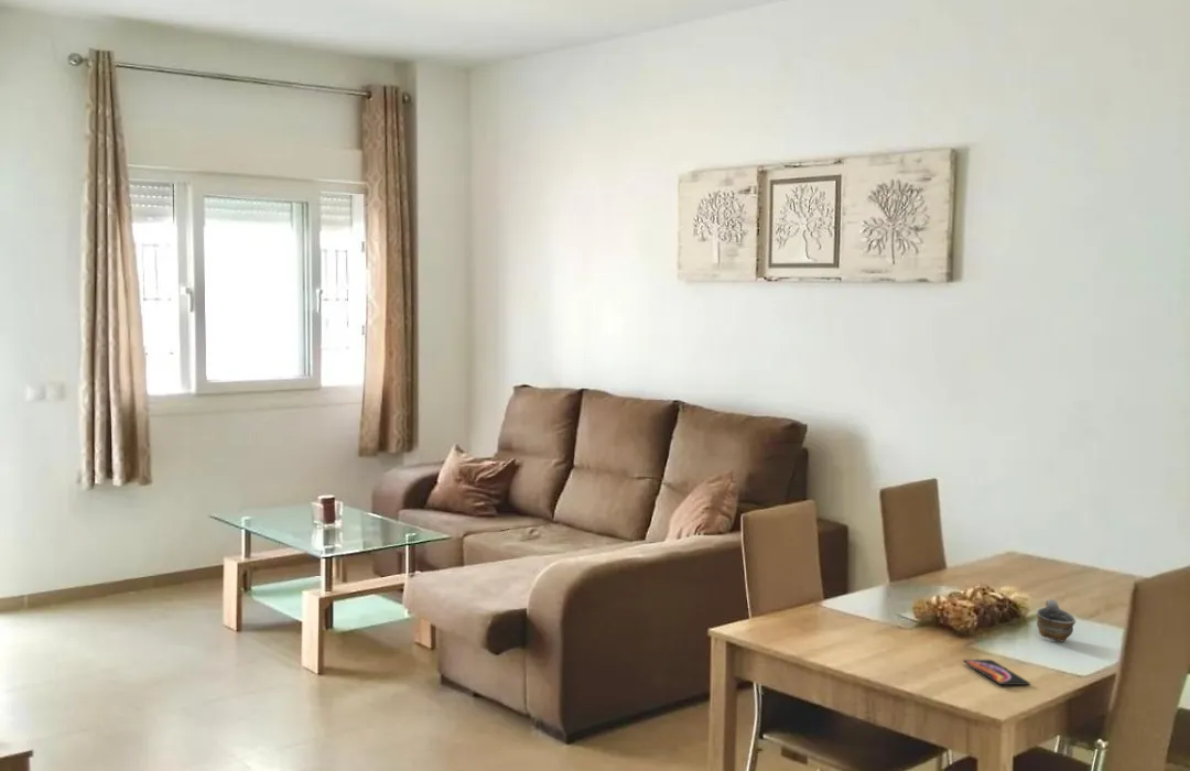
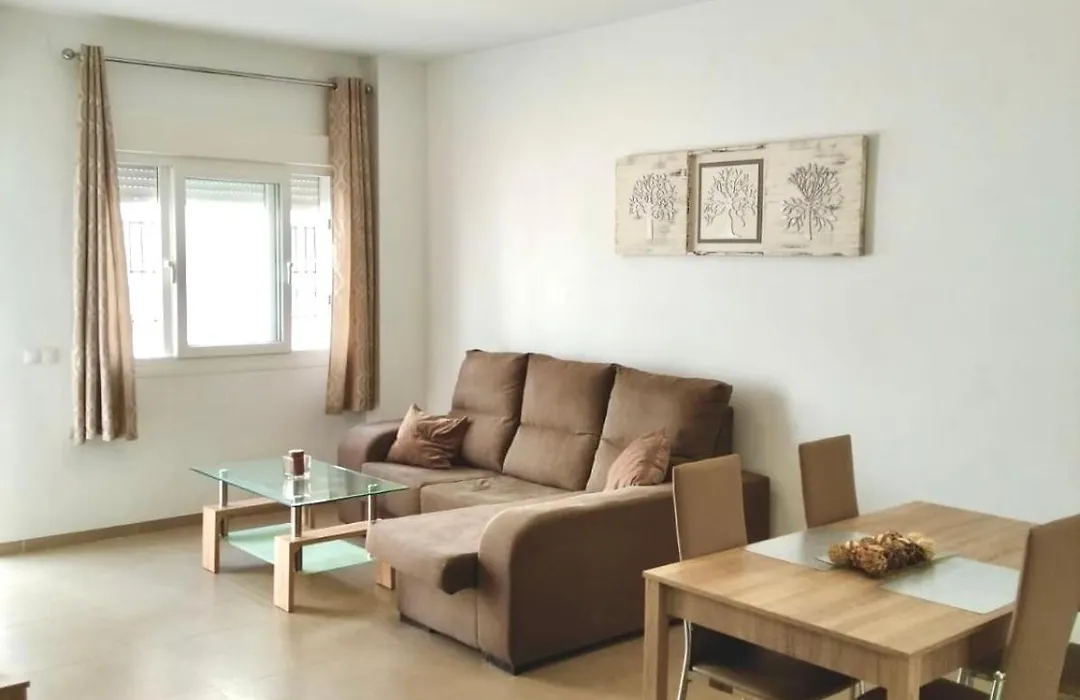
- smartphone (995, 671)
- cup (1057, 621)
